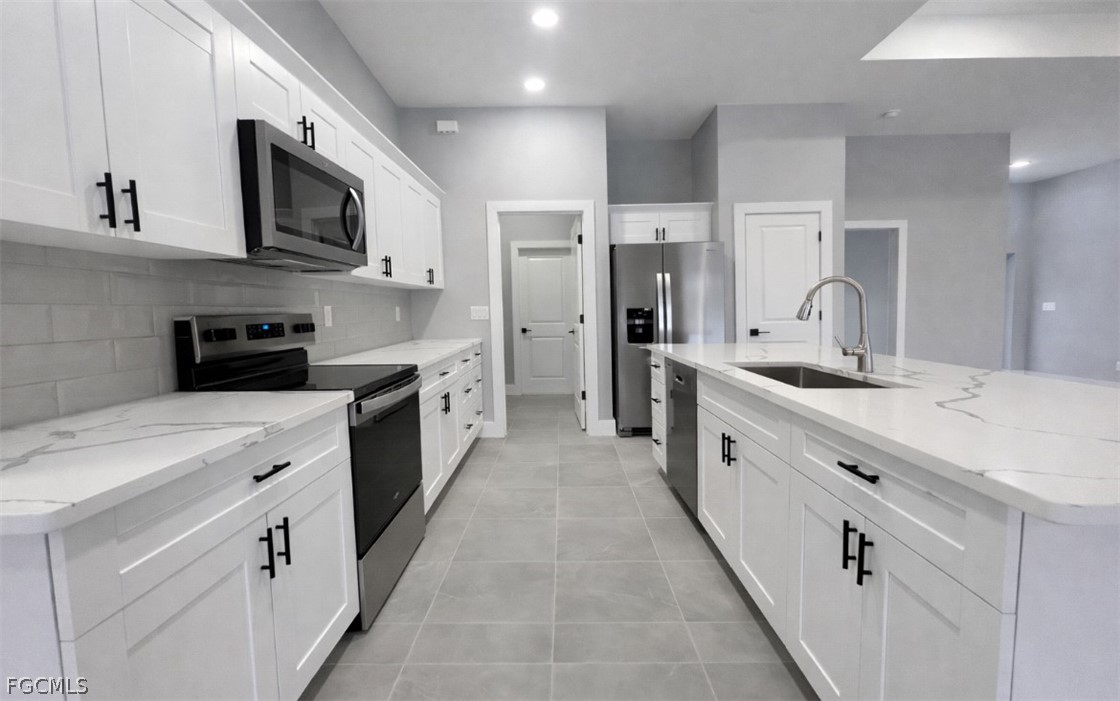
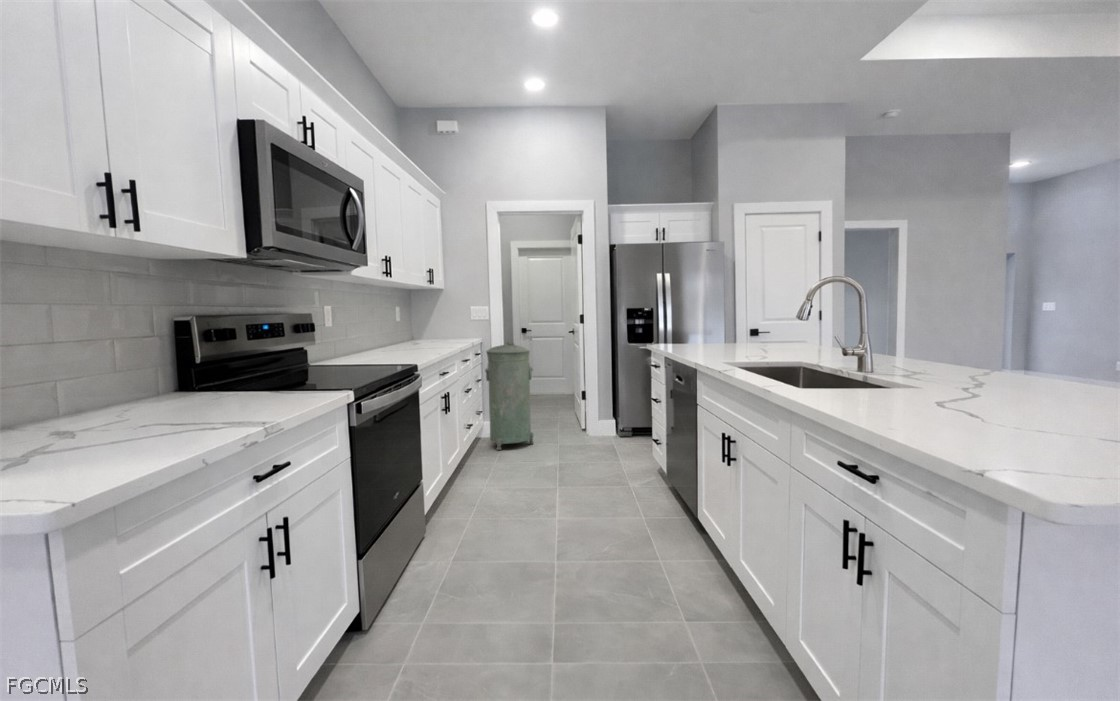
+ trash can (509, 393)
